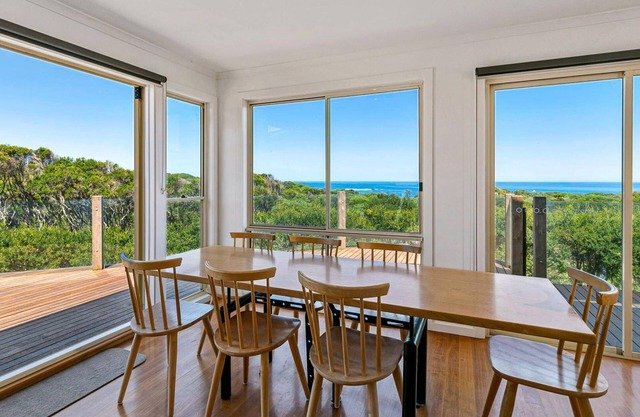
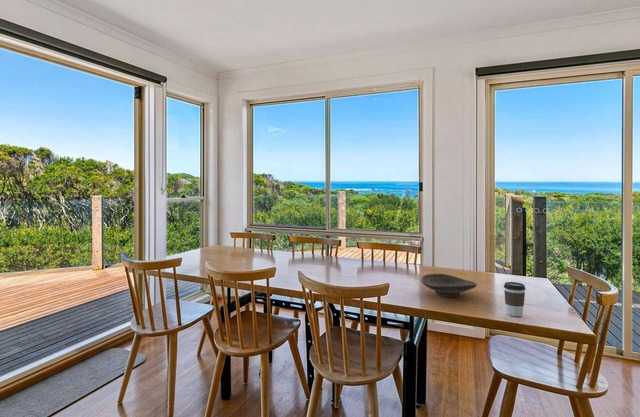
+ decorative bowl (448, 286)
+ coffee cup (514, 298)
